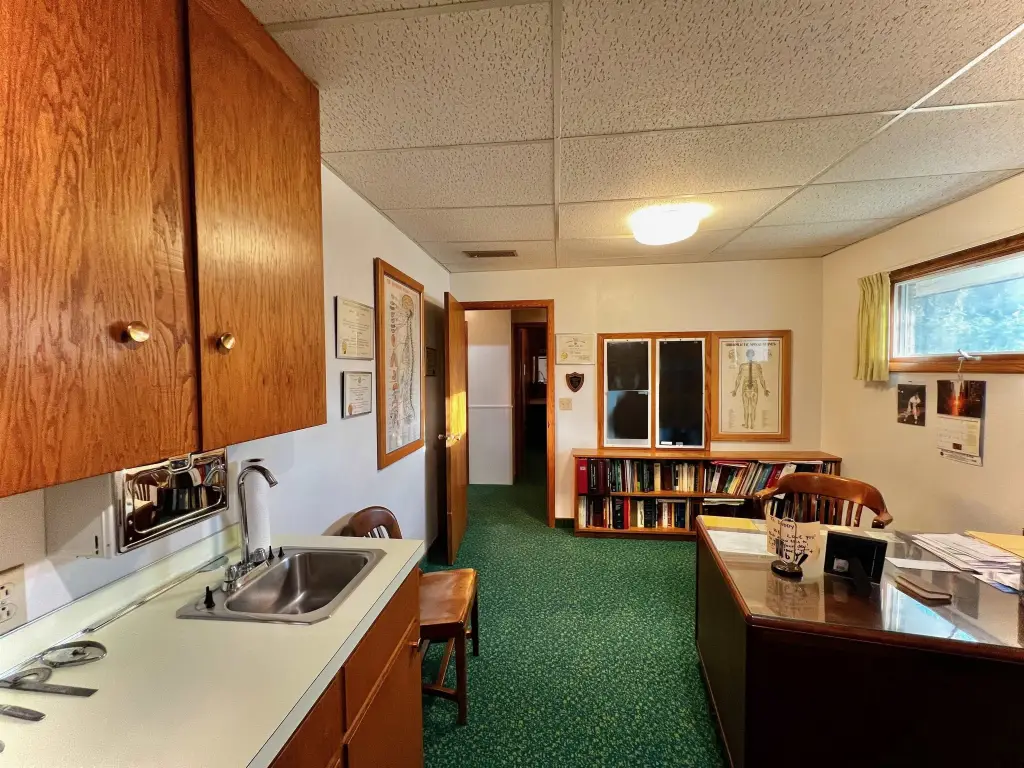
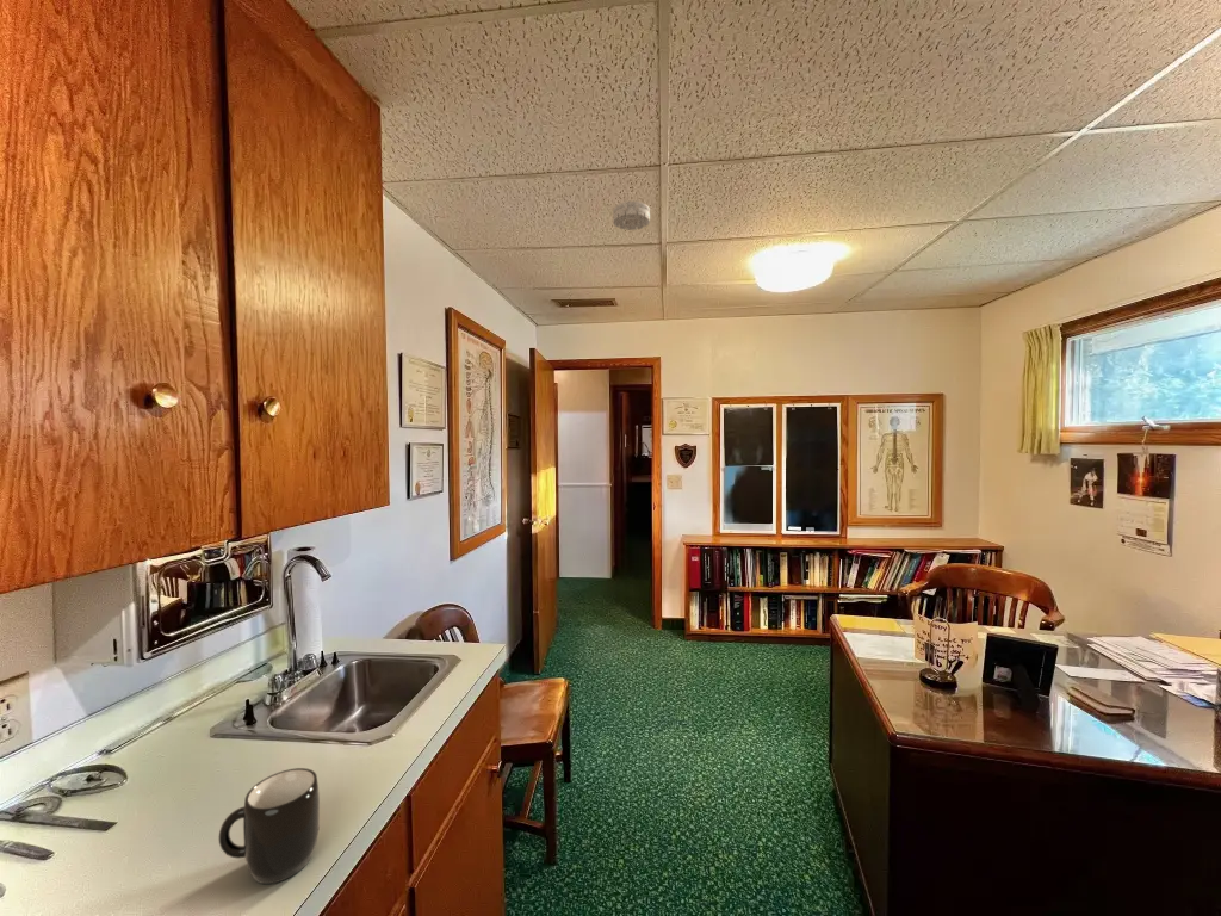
+ mug (269, 827)
+ smoke detector (631, 215)
